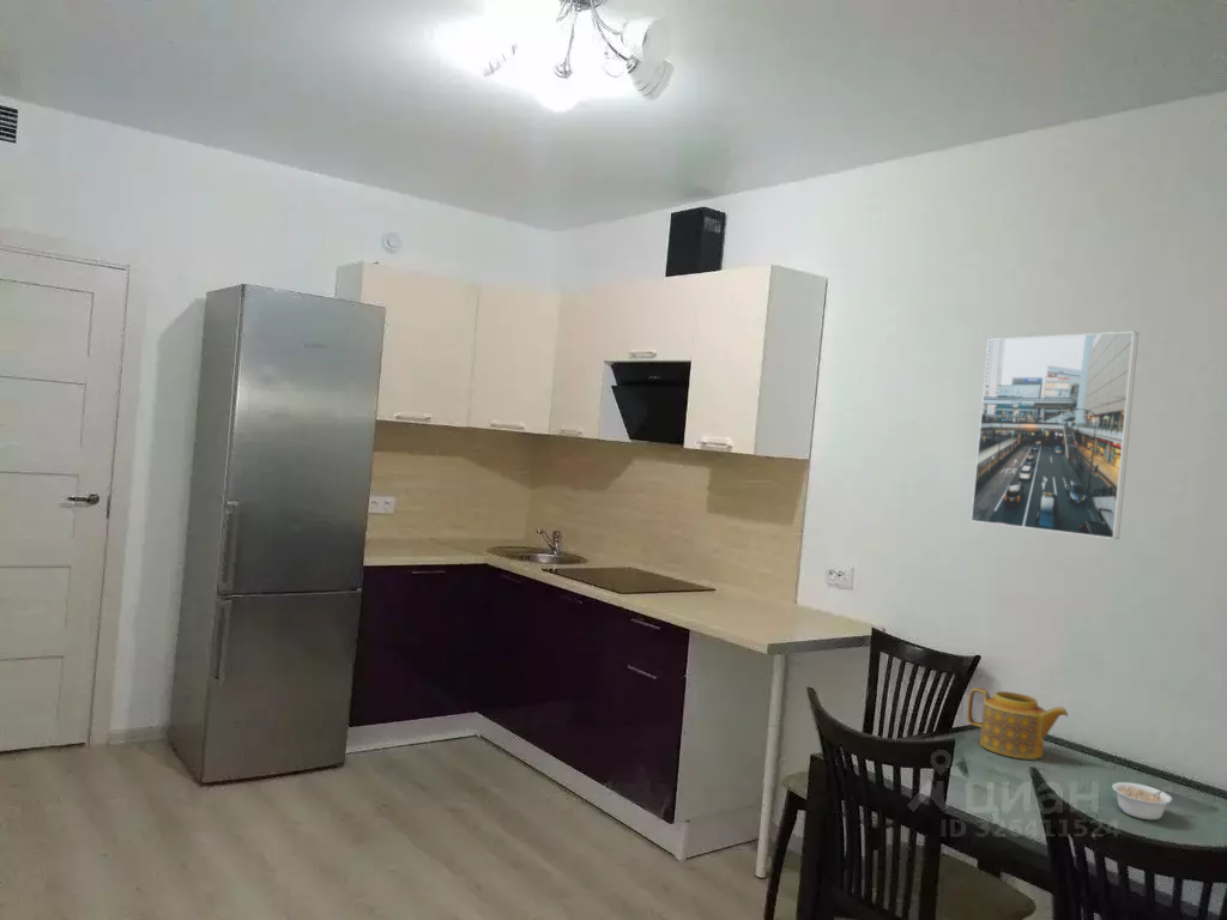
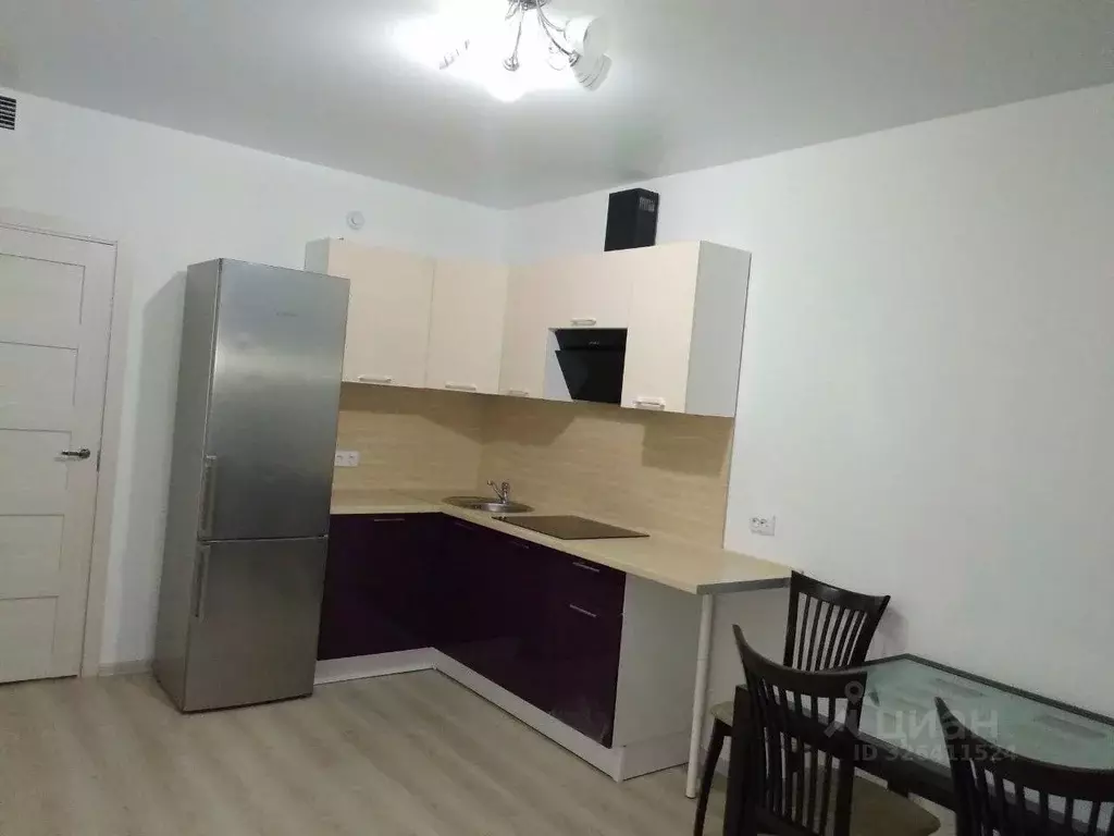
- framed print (1048, 432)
- teapot (1015, 722)
- legume (1141, 799)
